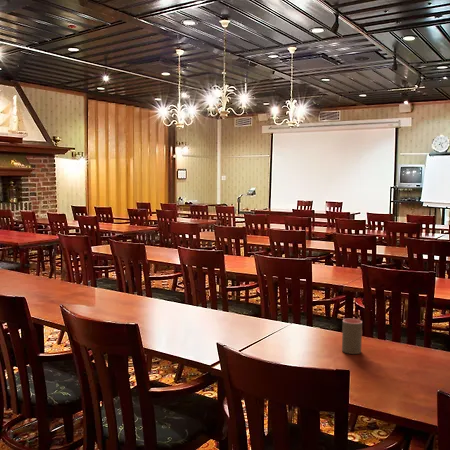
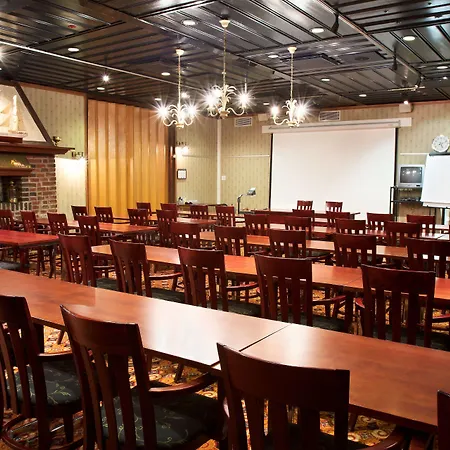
- cup (351, 336)
